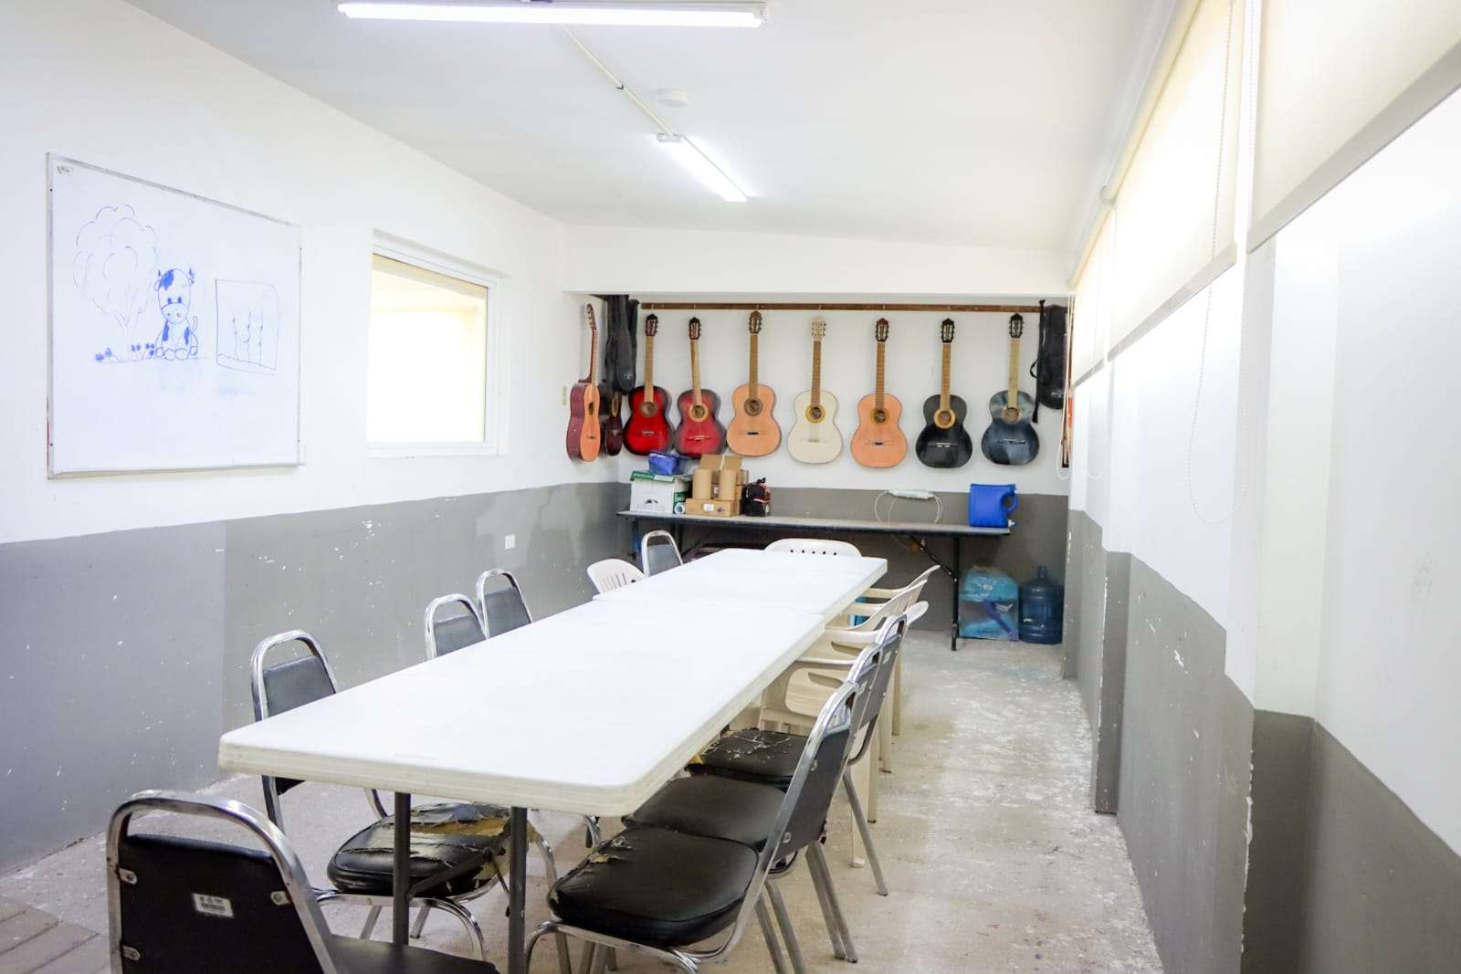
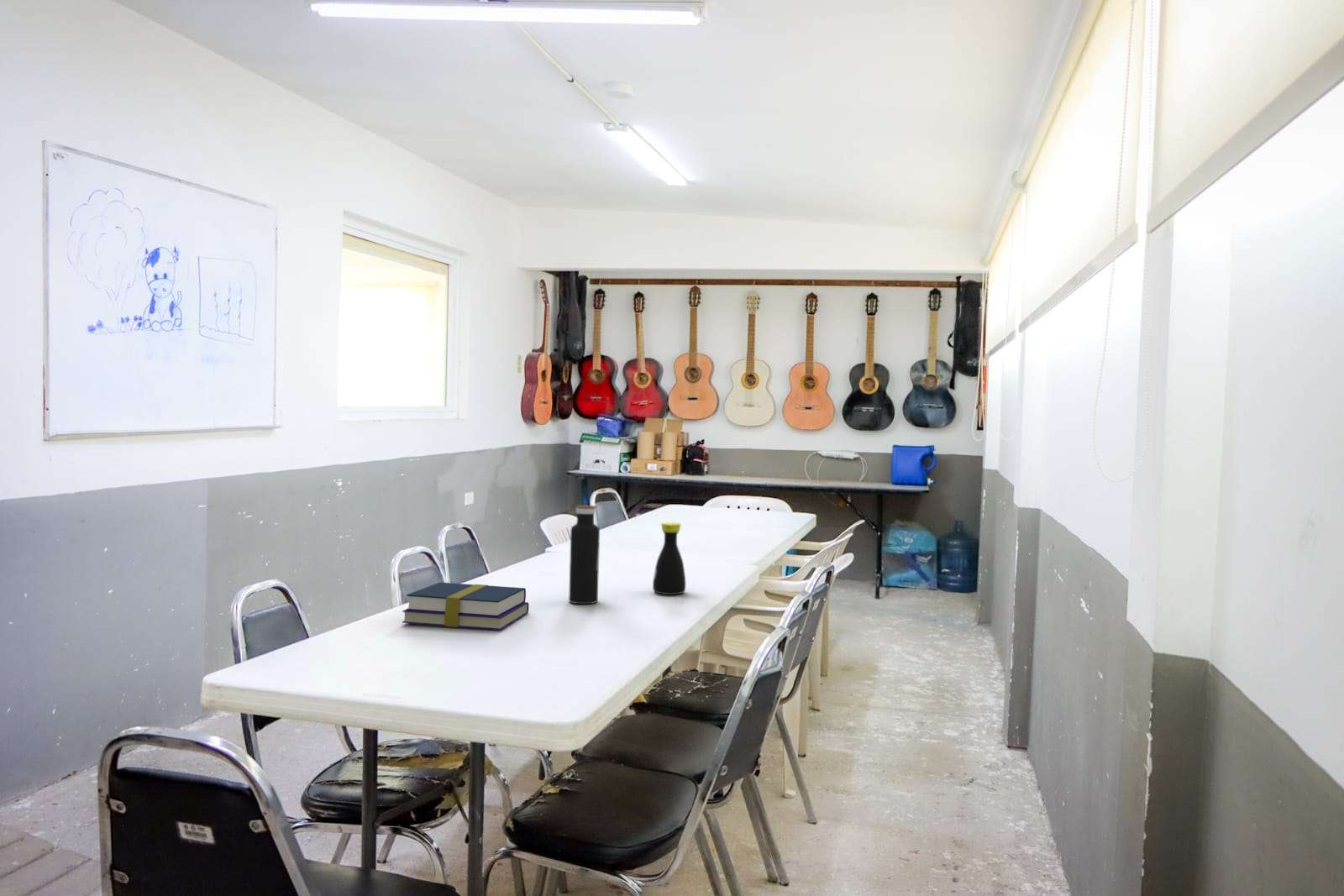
+ book (467, 604)
+ bottle (669, 558)
+ water bottle (584, 553)
